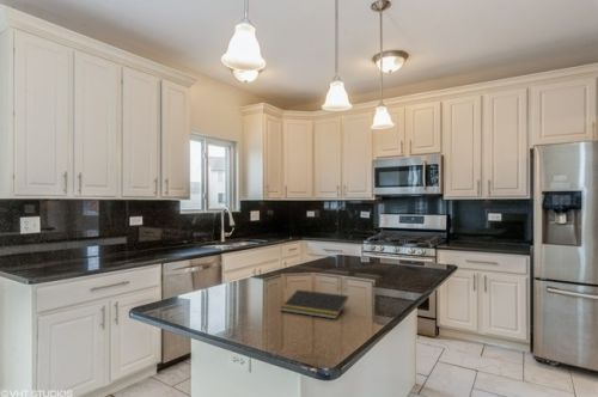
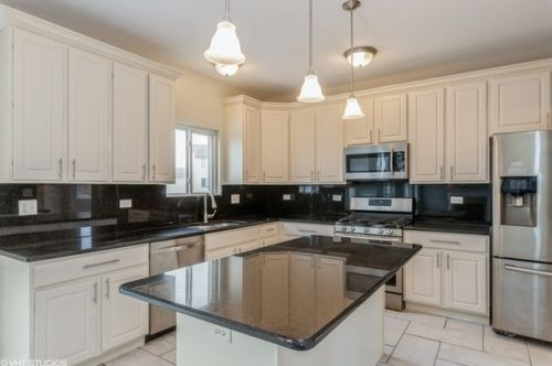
- notepad (315, 303)
